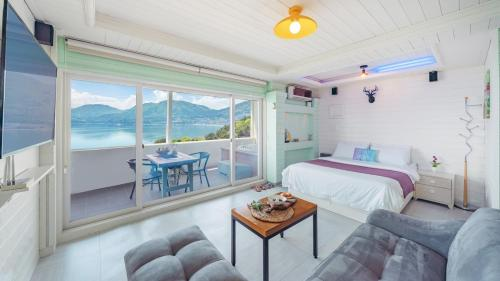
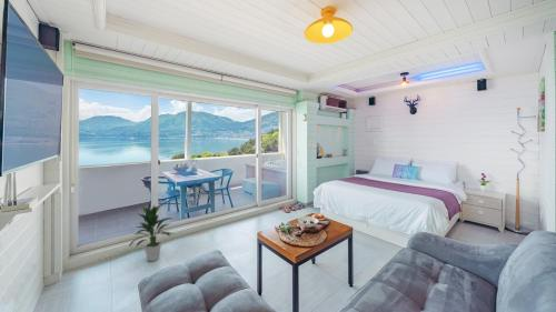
+ indoor plant (151, 231)
